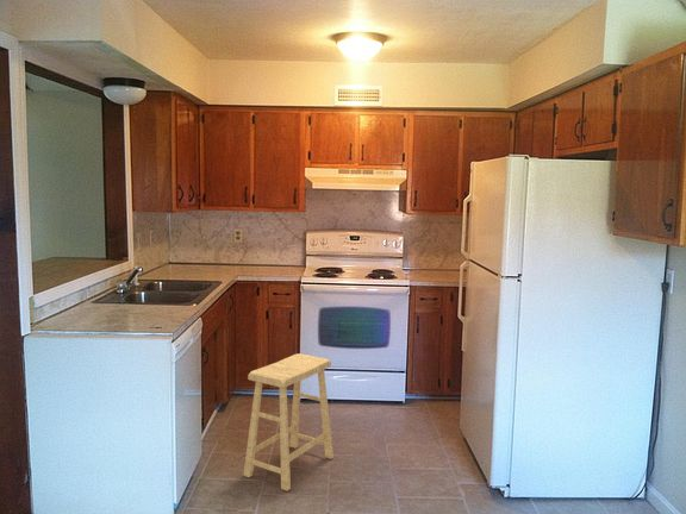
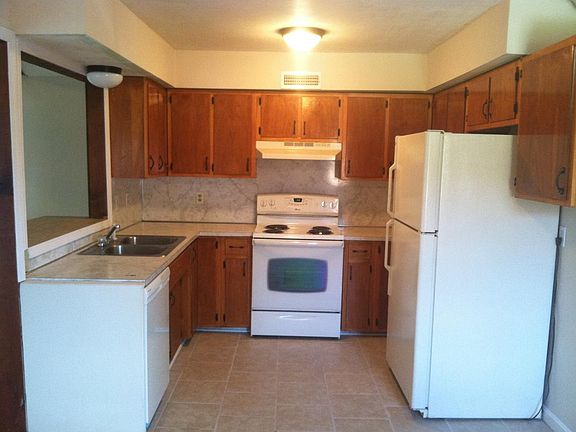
- stool (292, 416)
